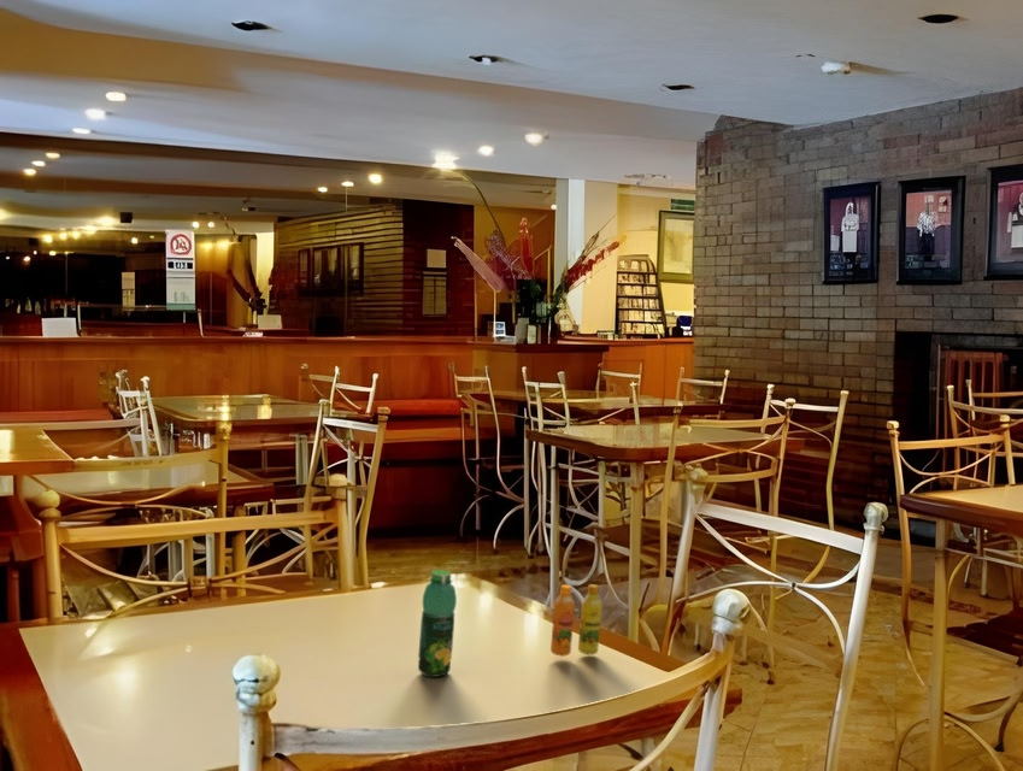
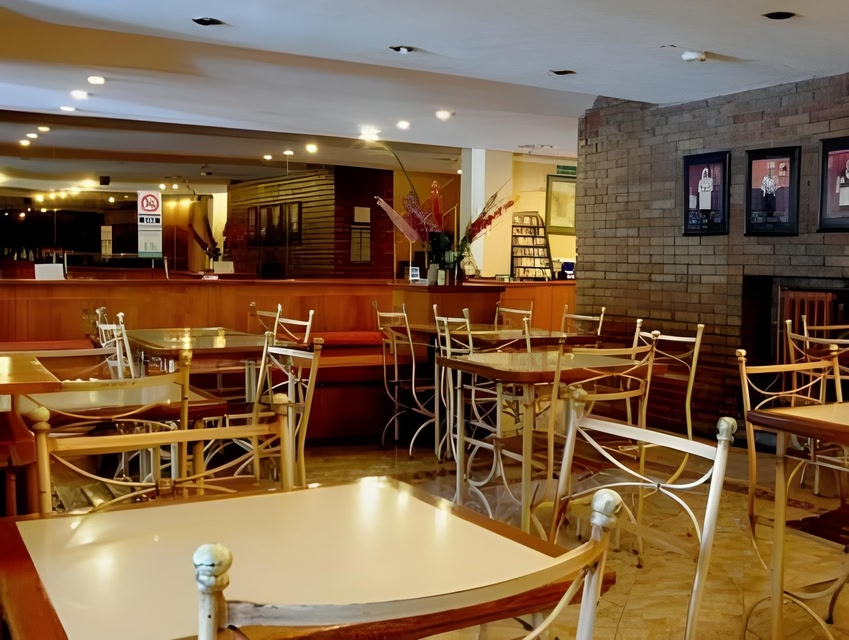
- beverage bottle (553, 614)
